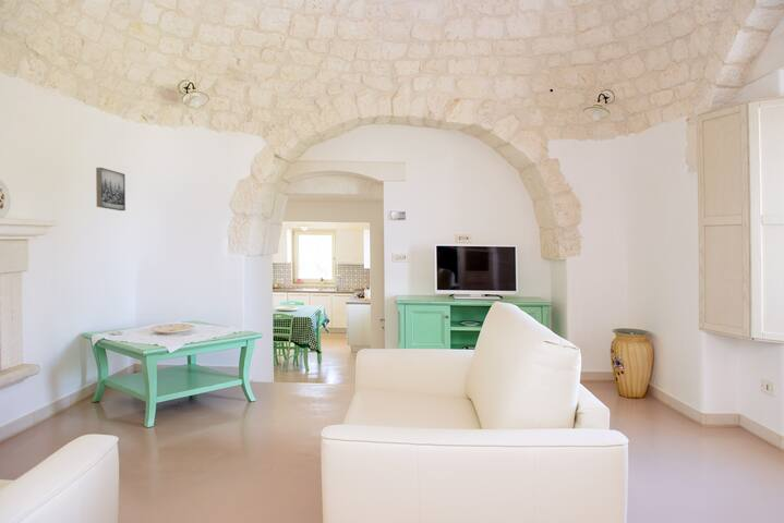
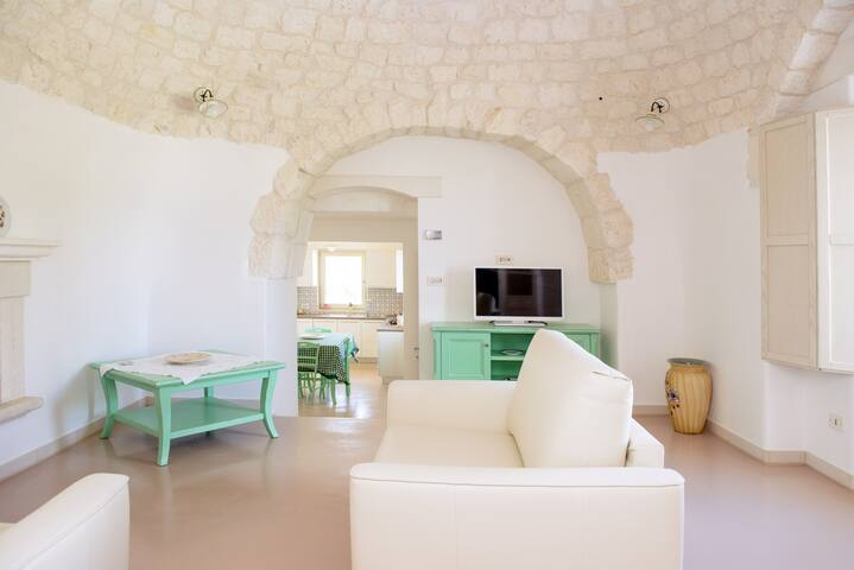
- wall art (111, 190)
